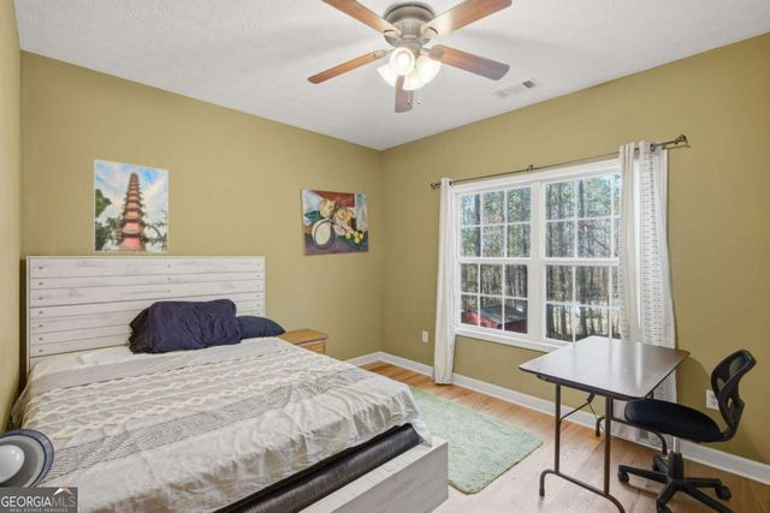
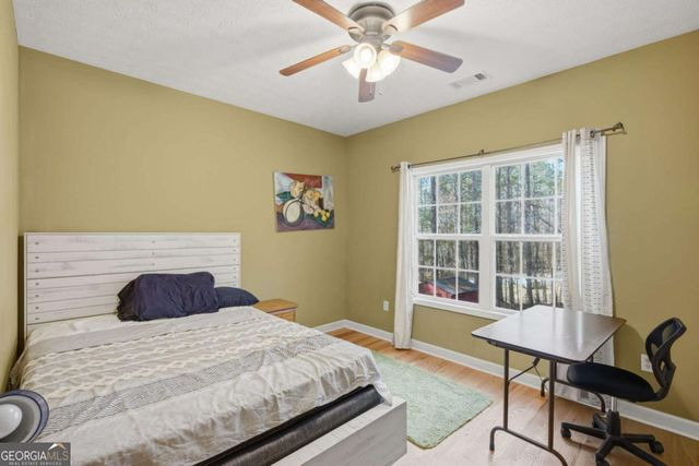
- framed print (132, 208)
